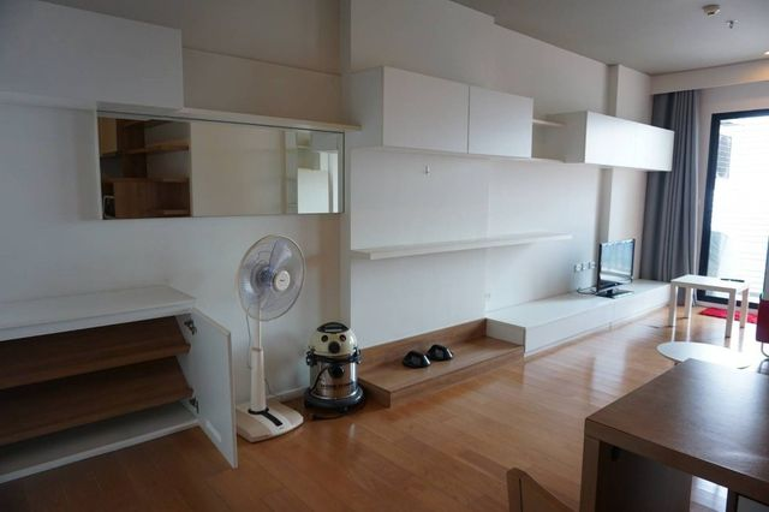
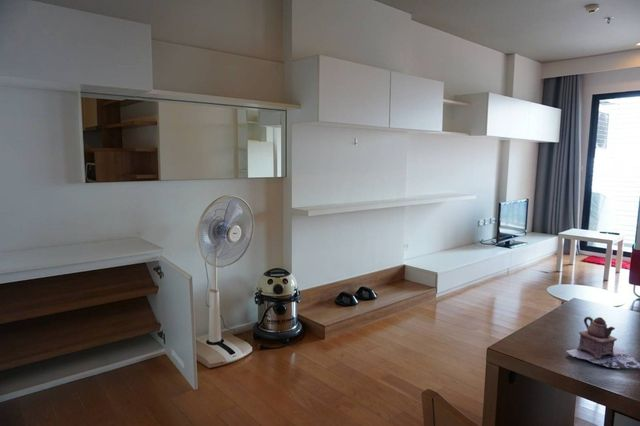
+ teapot (600, 337)
